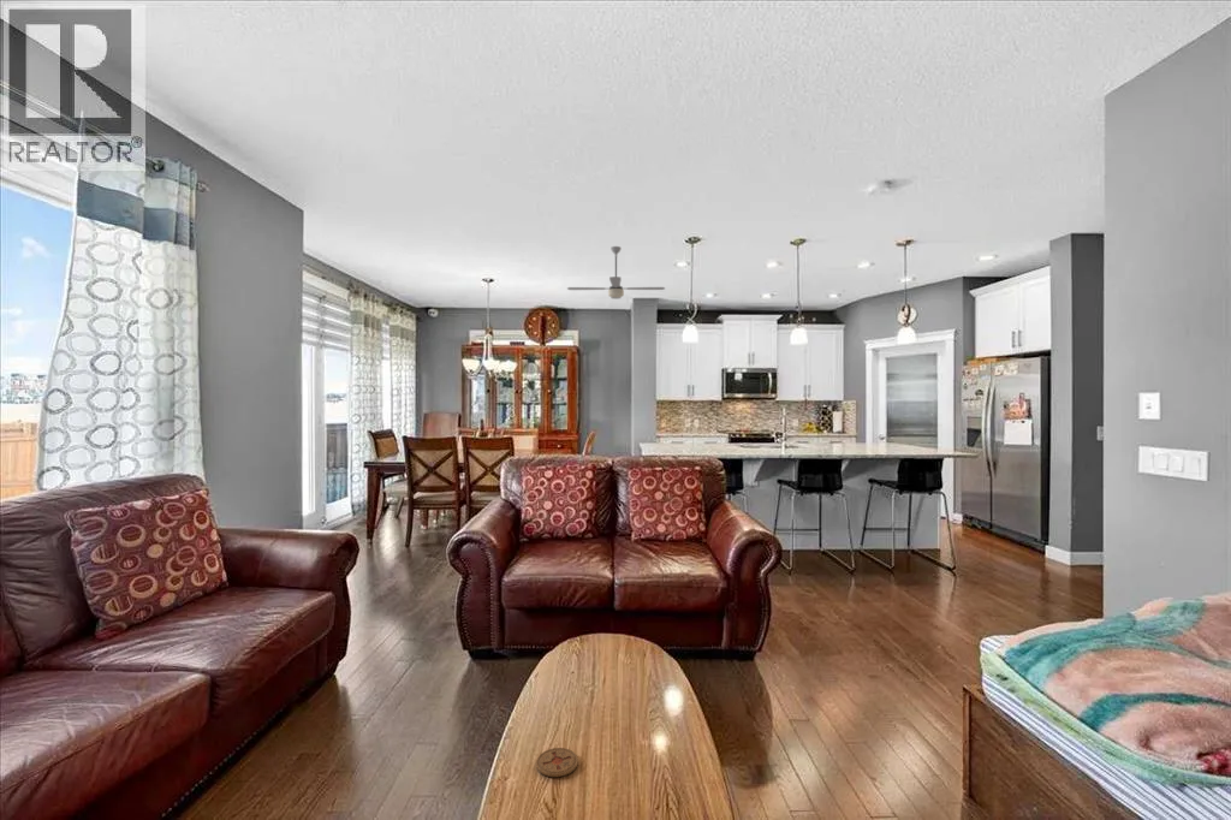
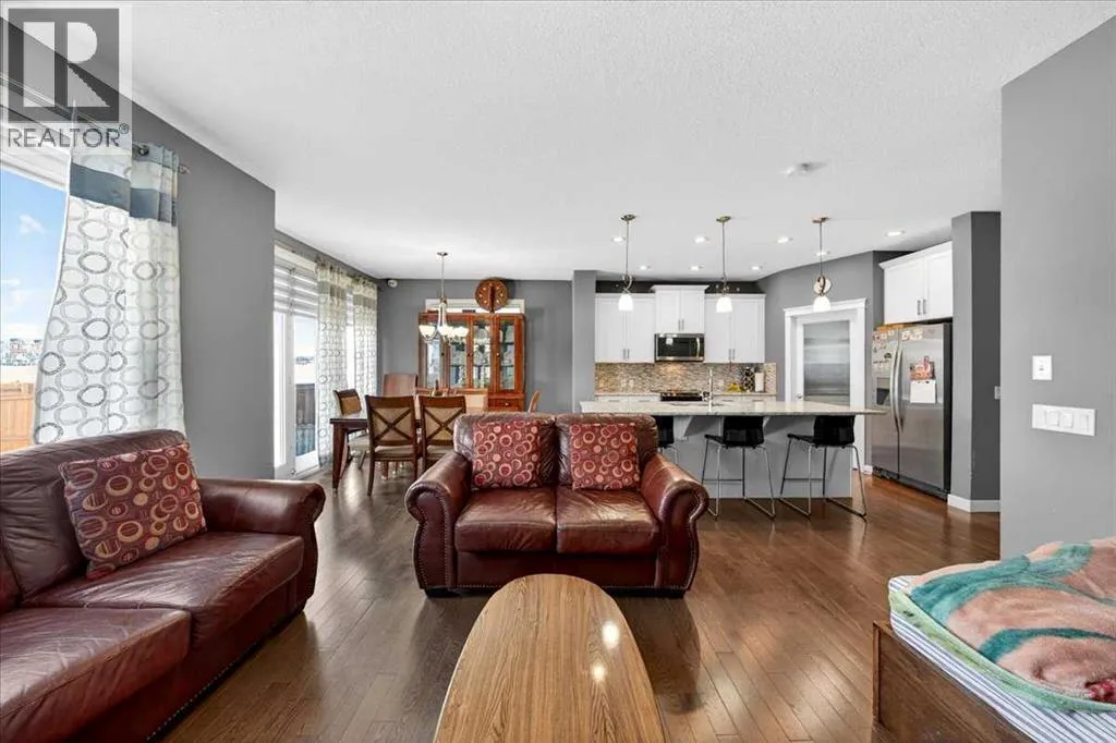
- ceiling fan (616, 272)
- coaster (557, 761)
